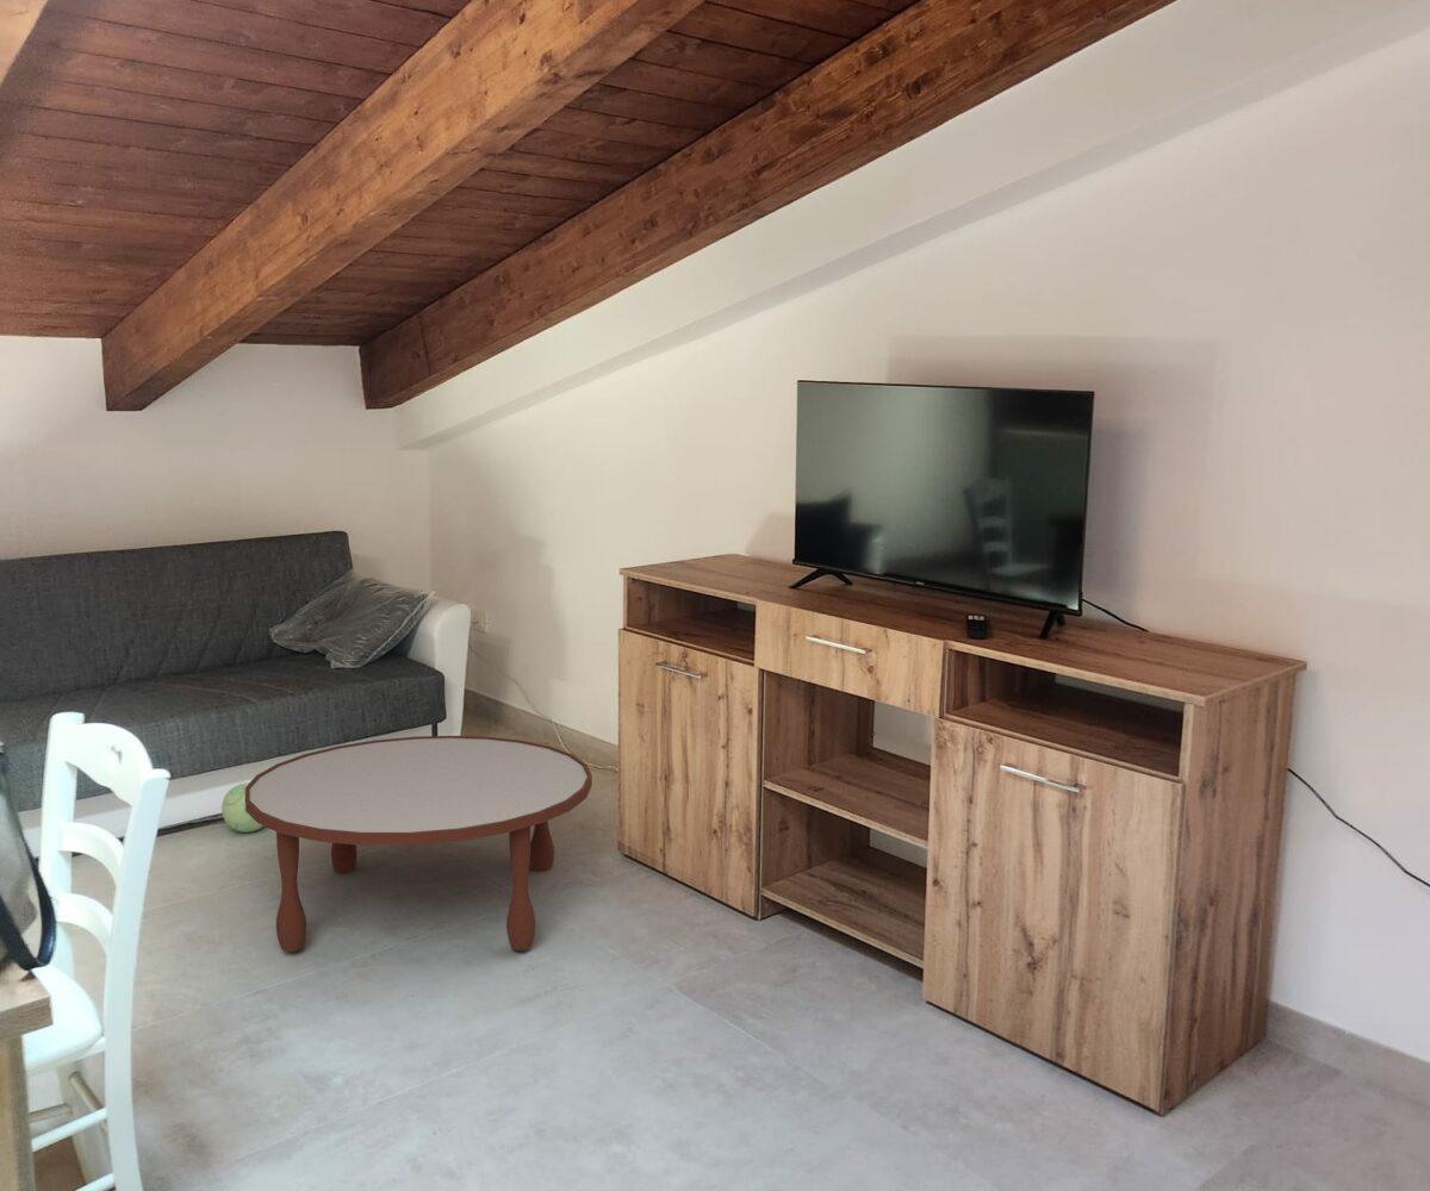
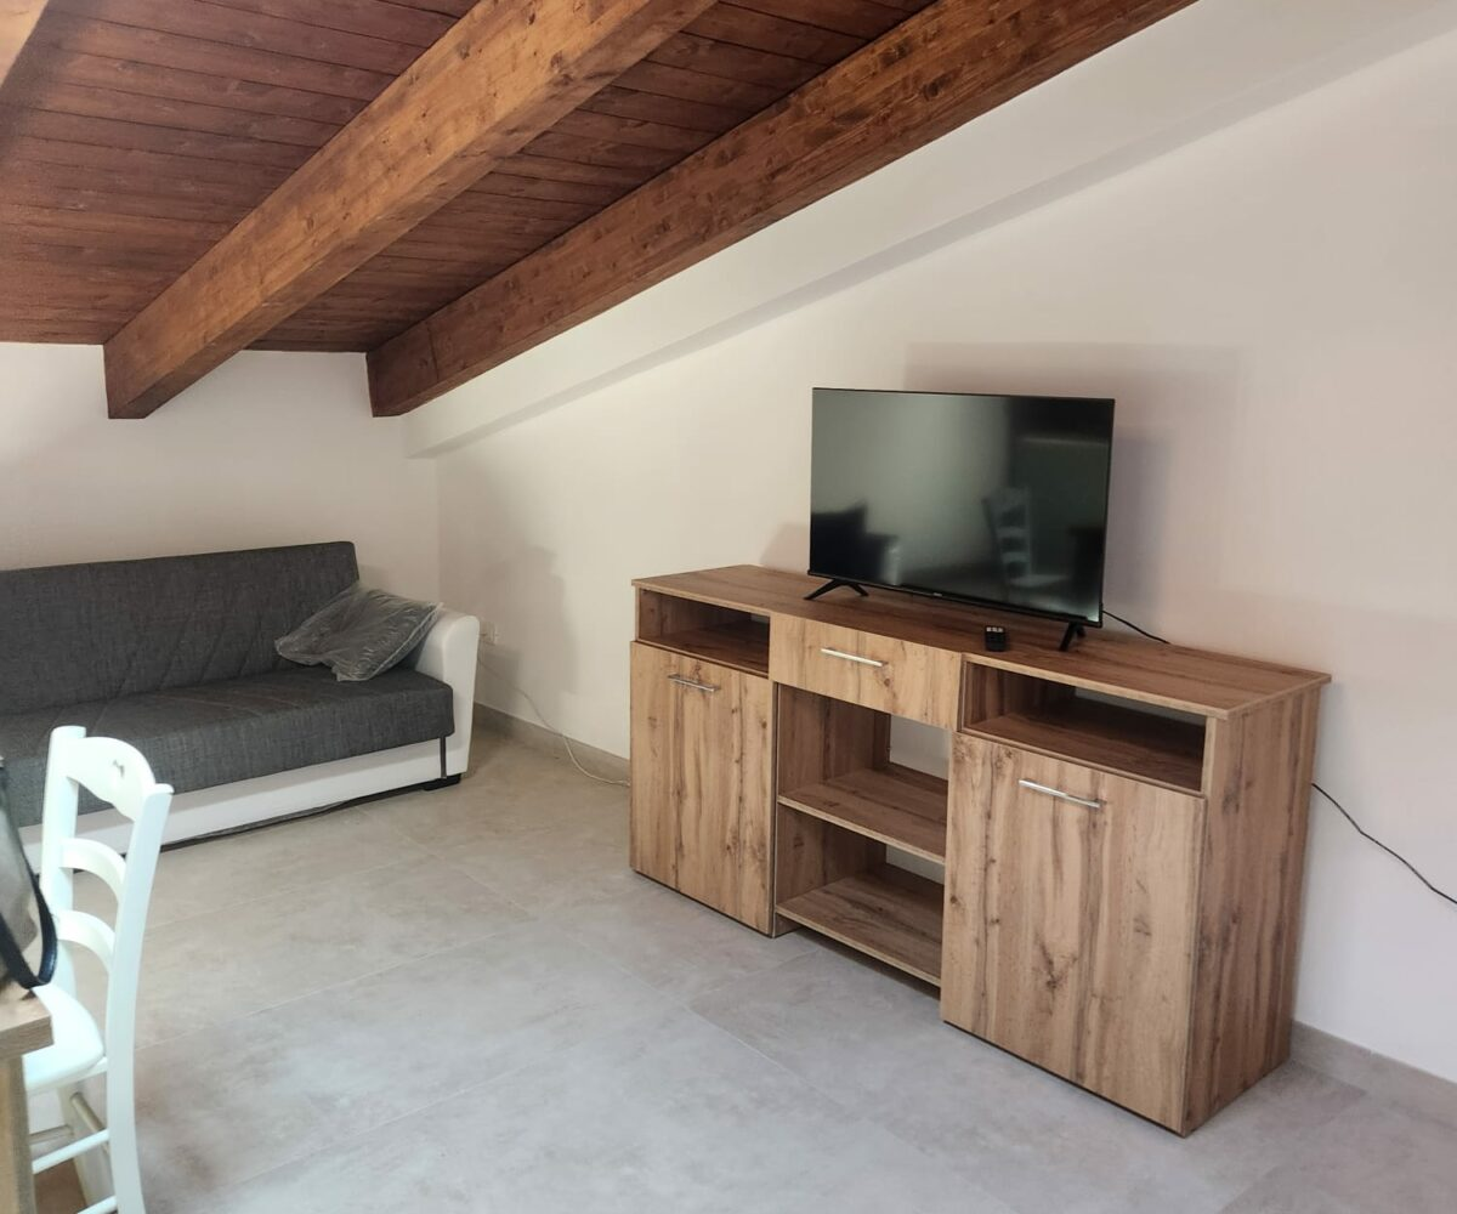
- coffee table (424, 842)
- plush toy (244, 807)
